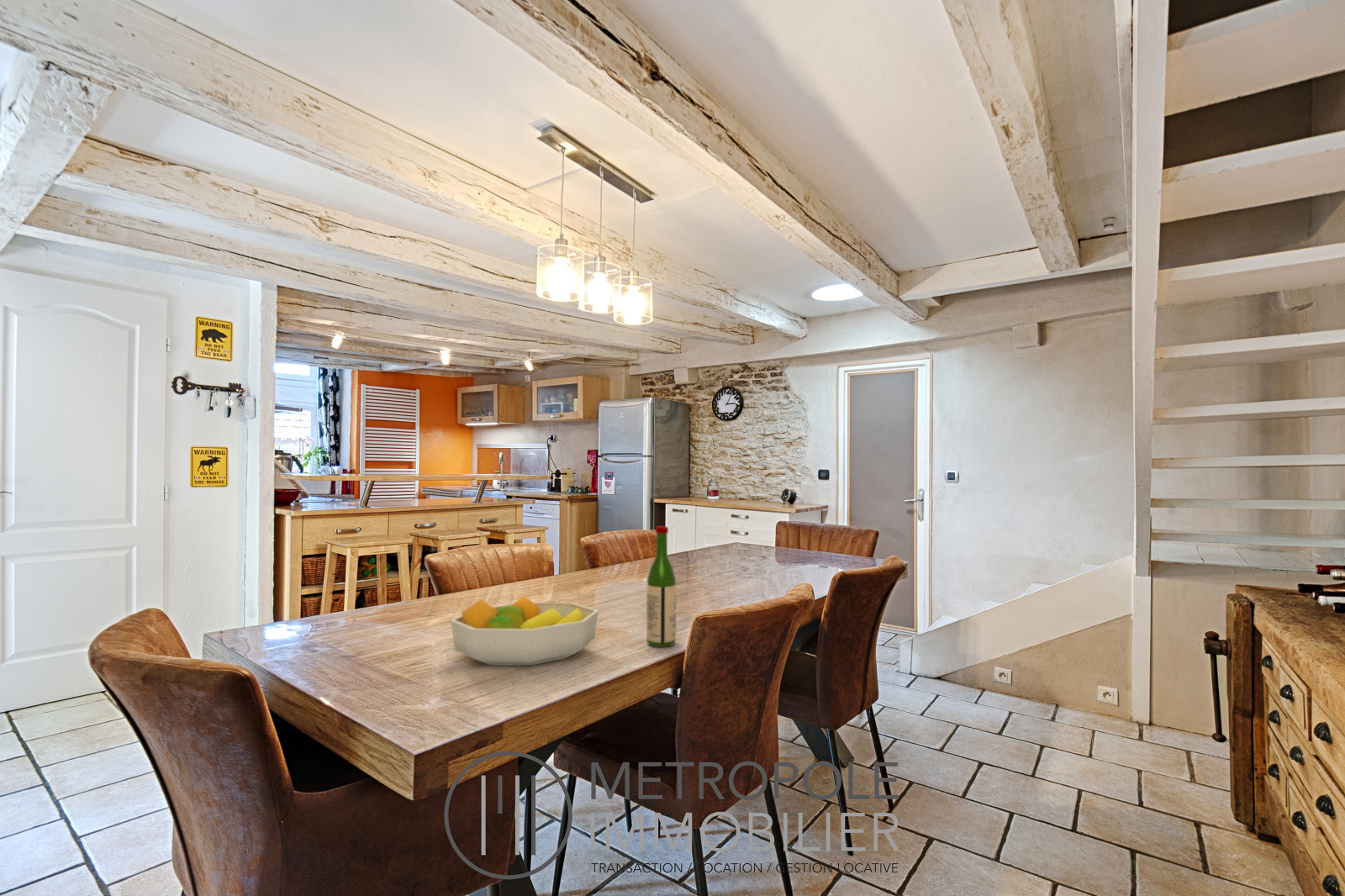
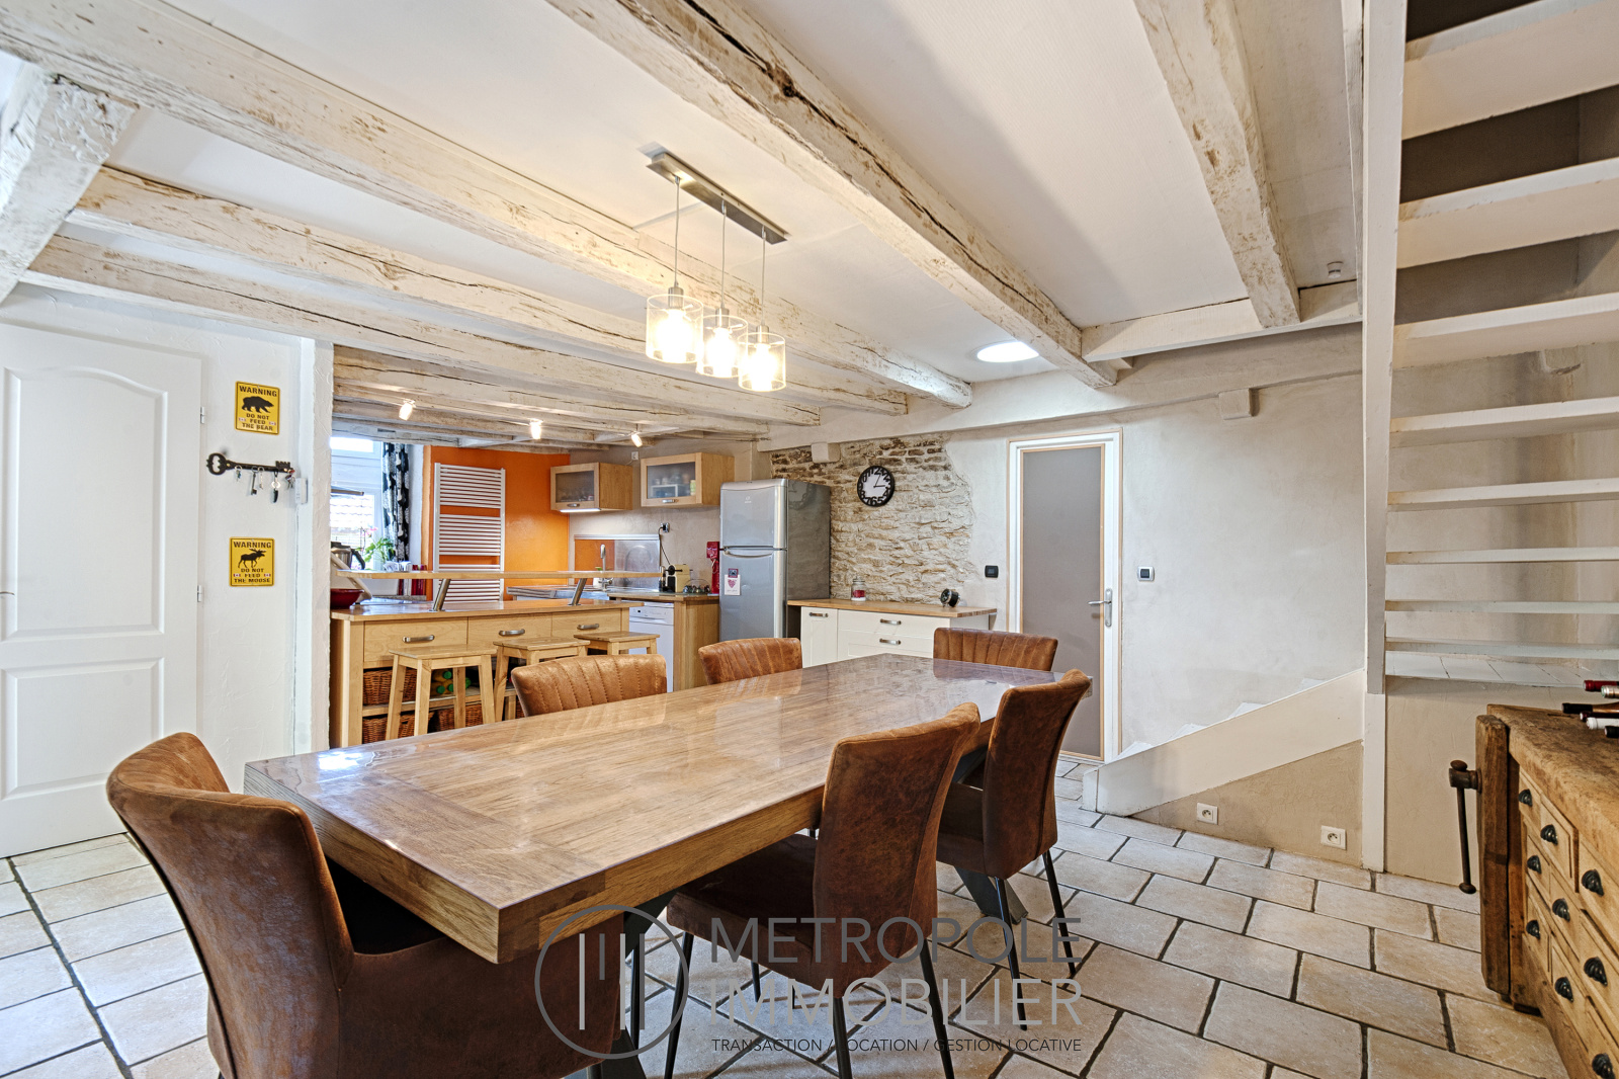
- wine bottle (661, 584)
- fruit bowl (526, 625)
